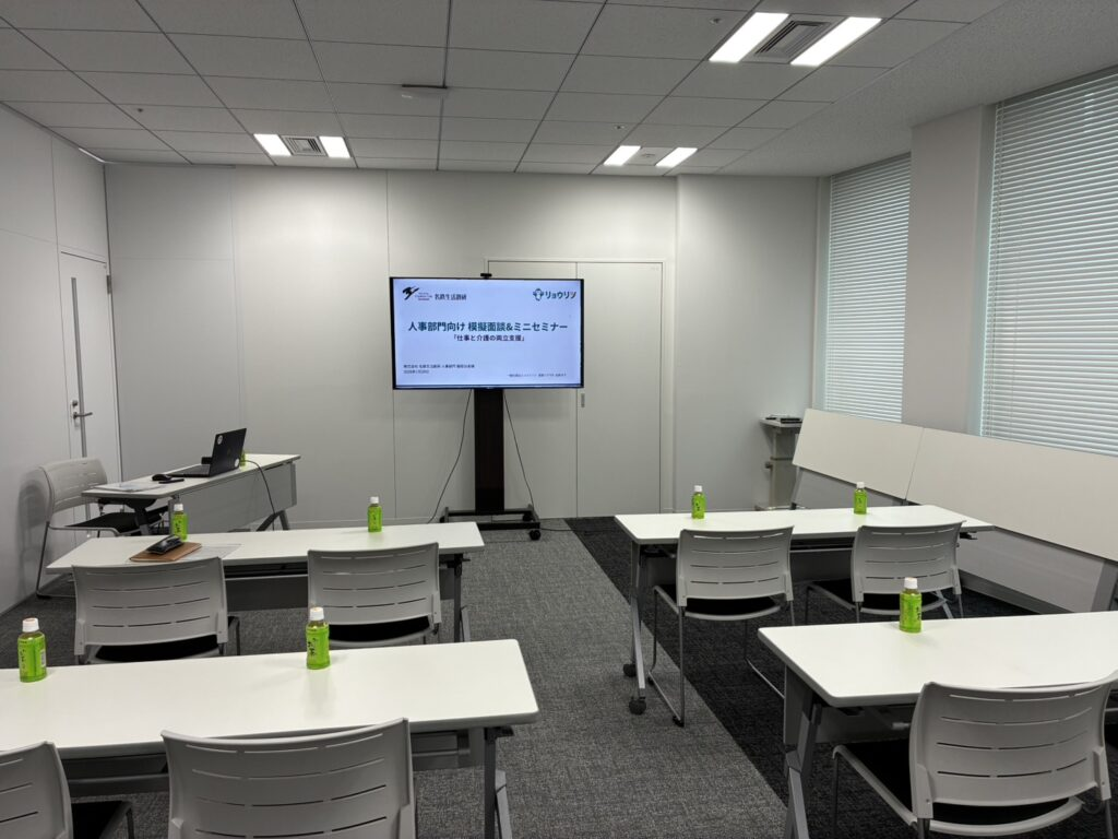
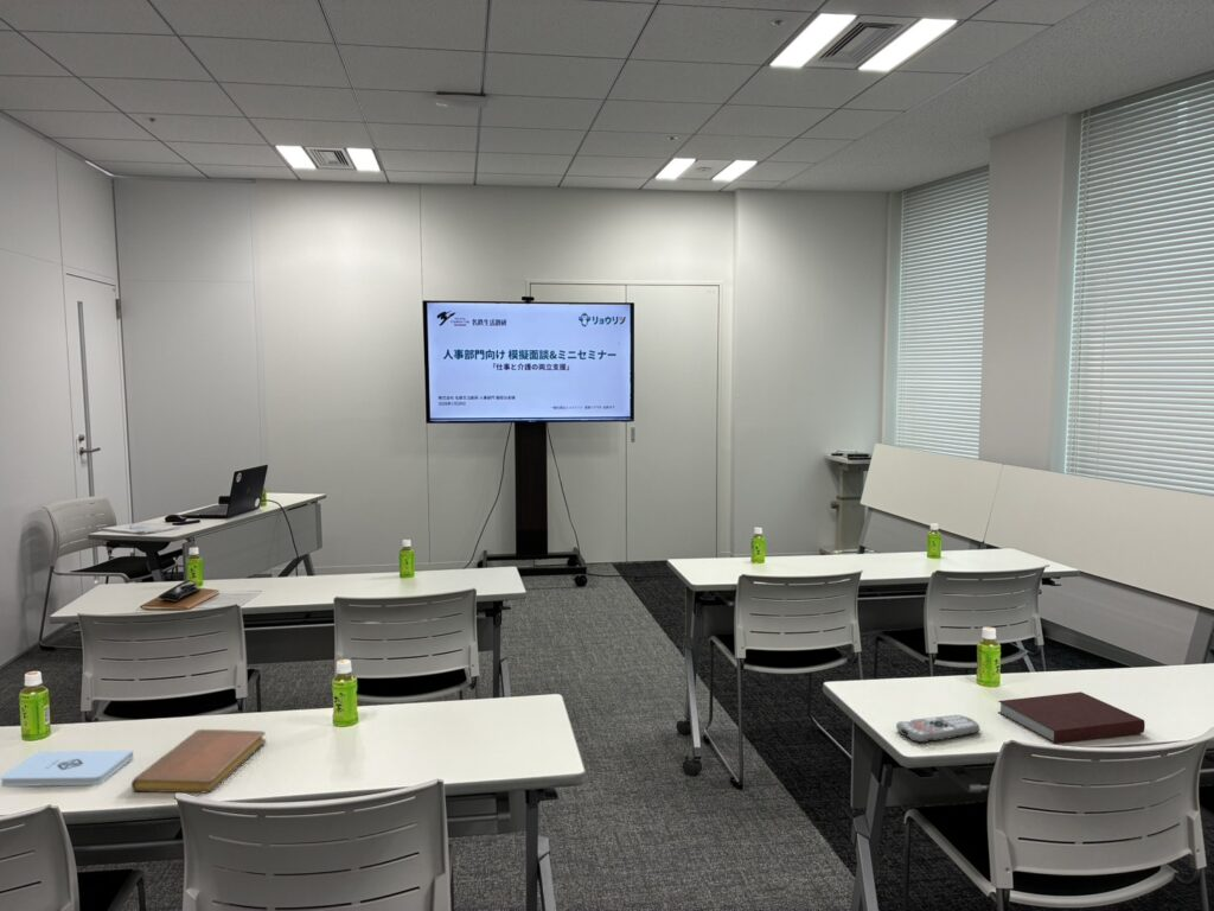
+ remote control (939, 727)
+ notebook (1068, 715)
+ notepad (68, 767)
+ notebook (203, 758)
